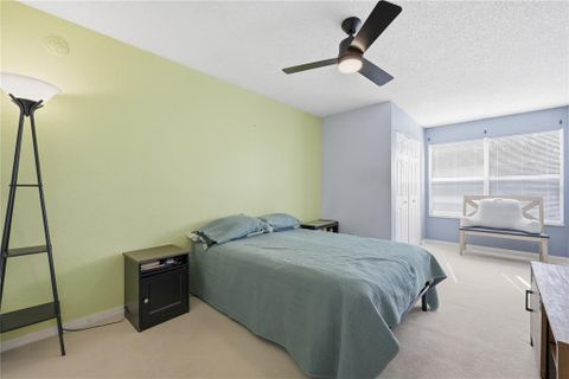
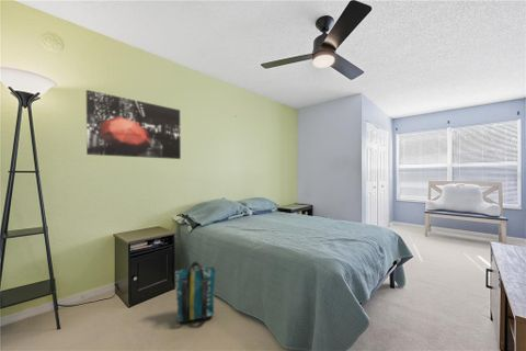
+ tote bag (195, 292)
+ wall art (139, 128)
